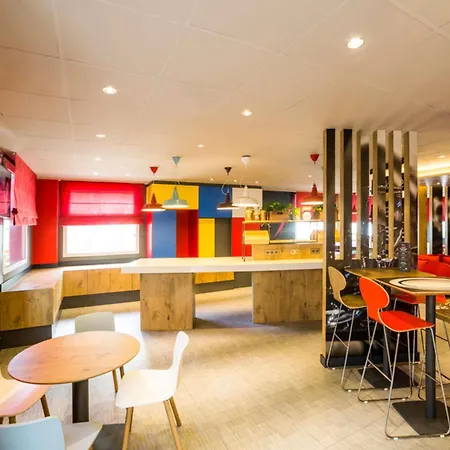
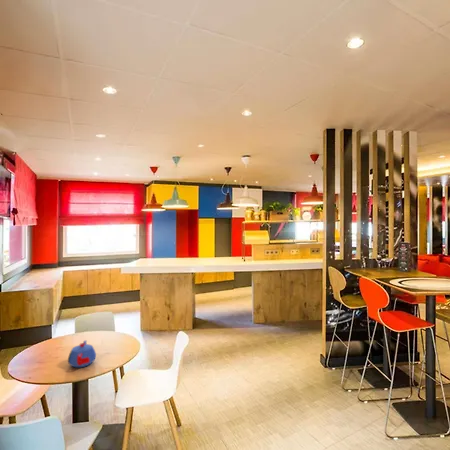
+ teapot (82, 353)
